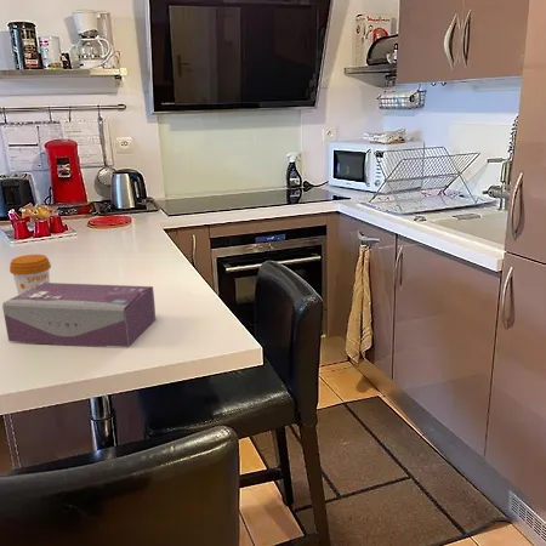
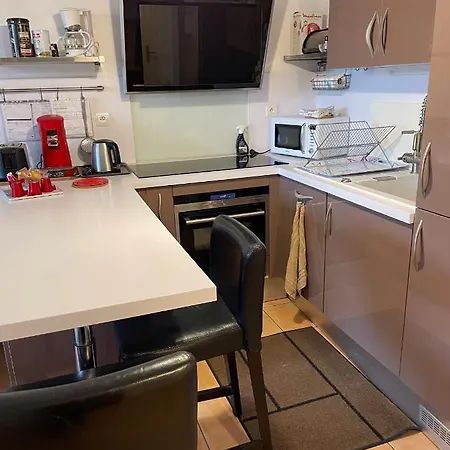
- coffee cup (32, 279)
- tissue box (83, 311)
